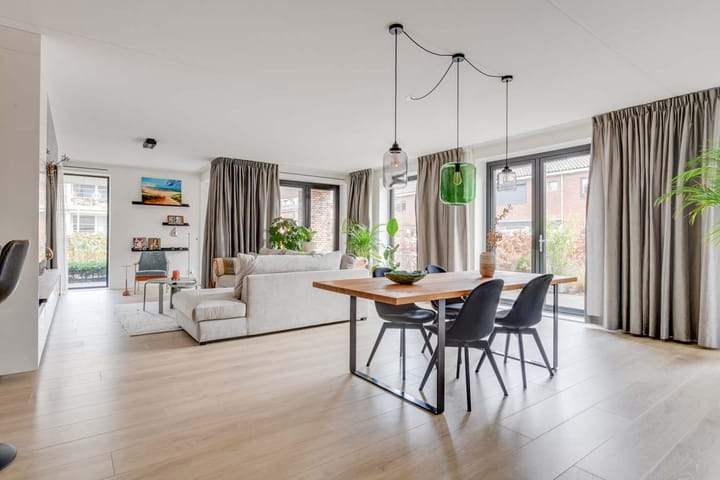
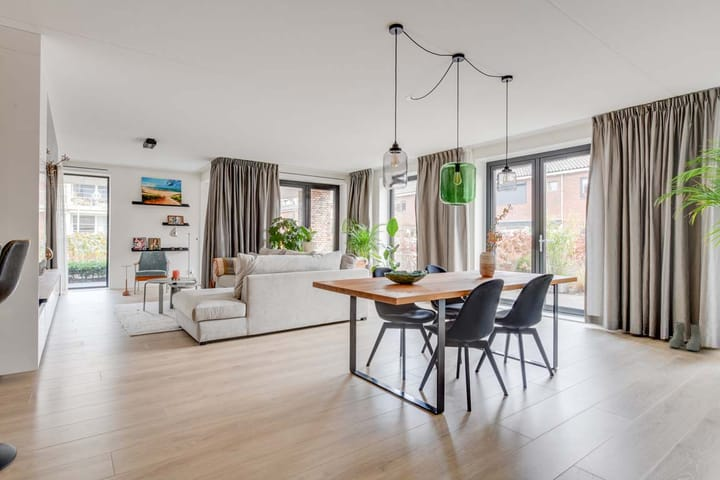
+ boots (684, 336)
